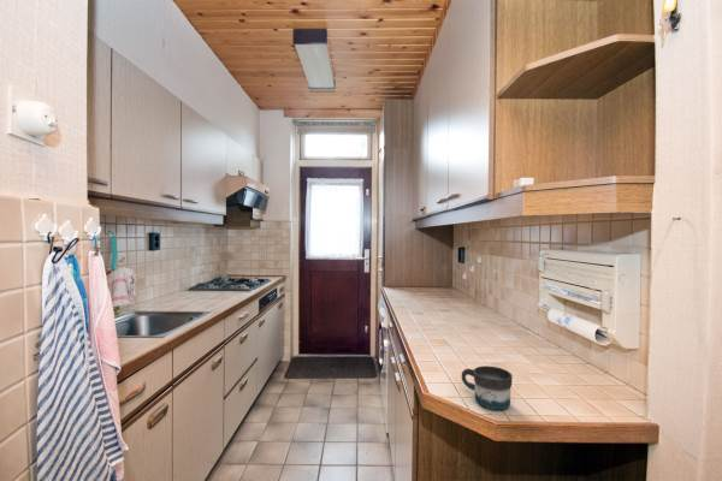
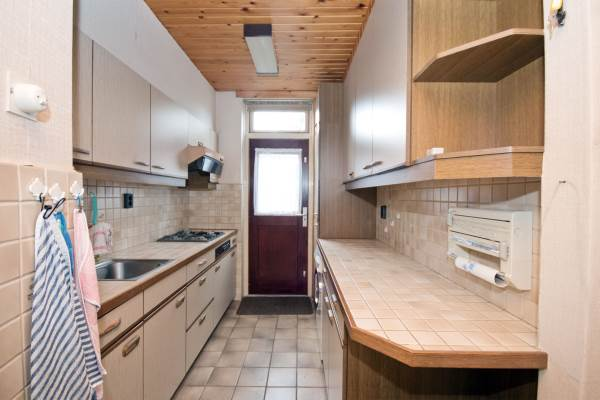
- mug (487, 387)
